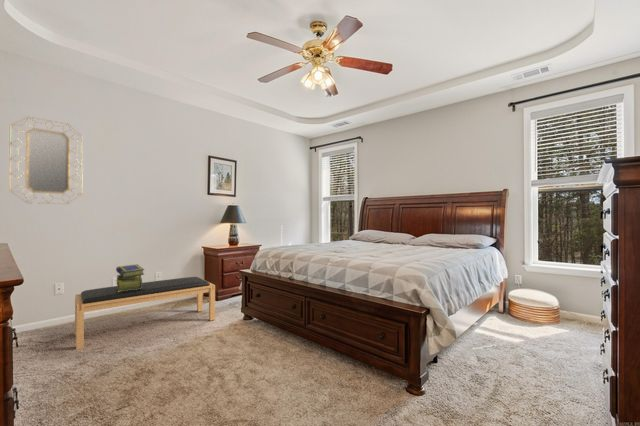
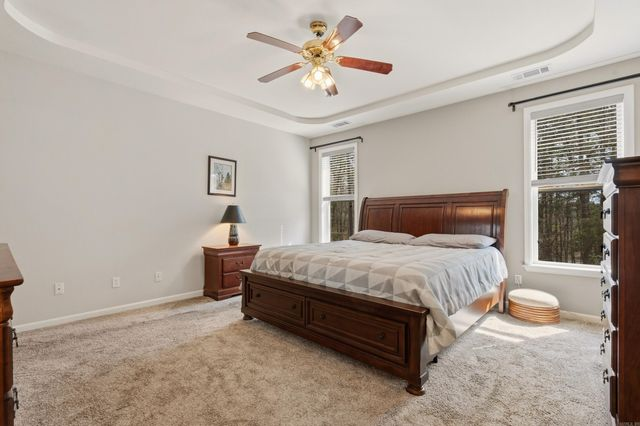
- bench (149, 301)
- home mirror (48, 161)
- stack of books (130, 277)
